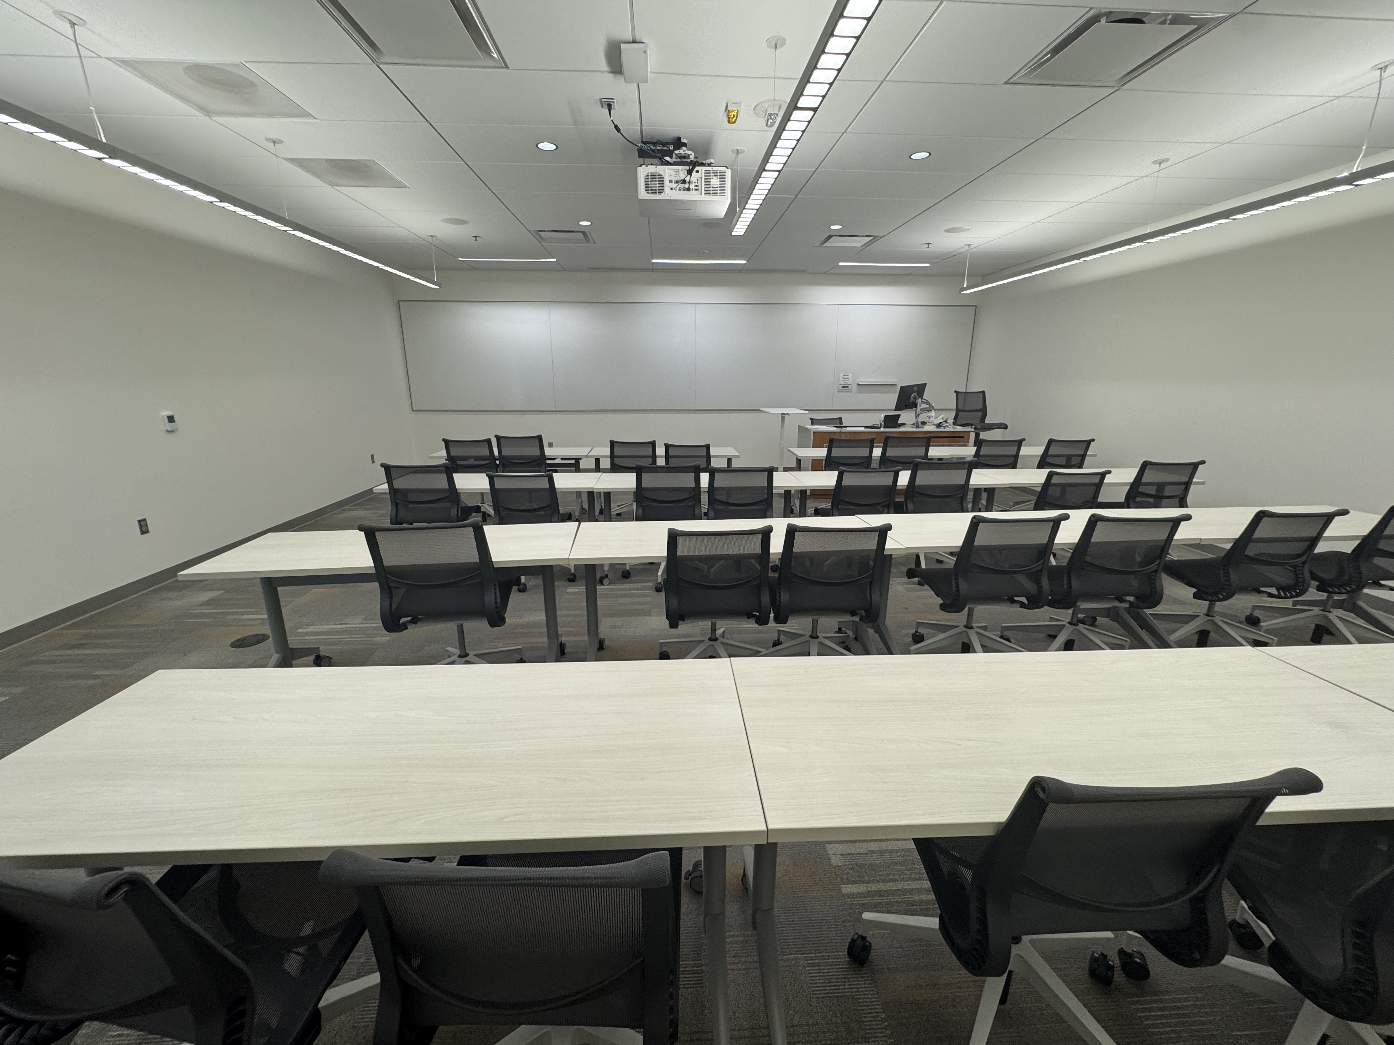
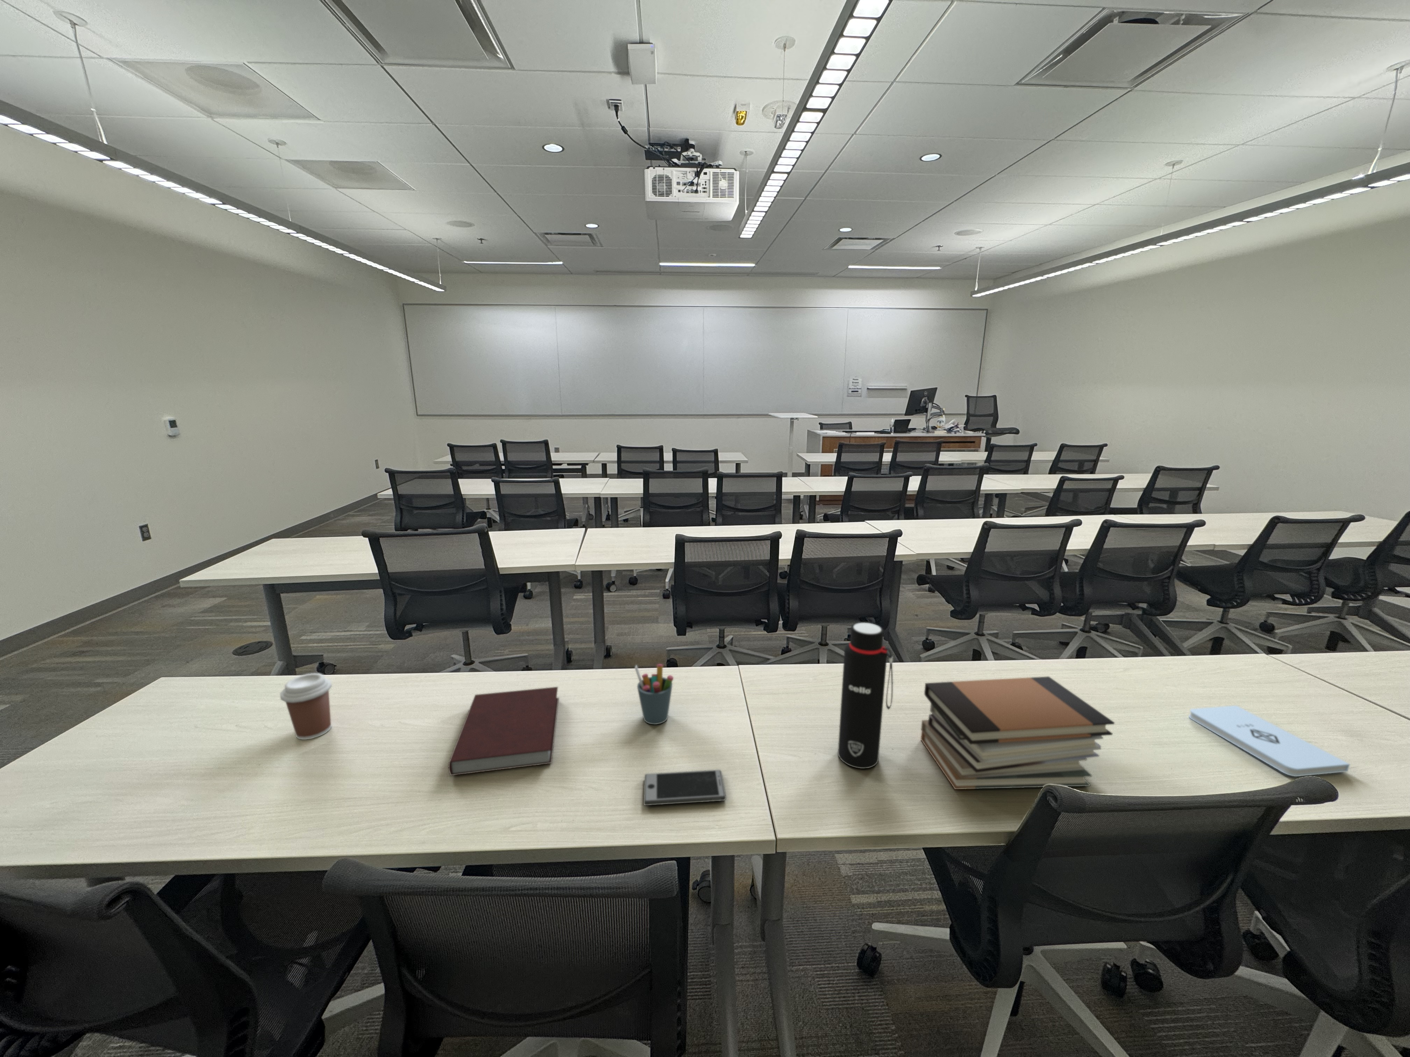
+ notebook (510, 726)
+ book stack (1008, 732)
+ water bottle (867, 695)
+ coffee cup (309, 706)
+ pen holder (655, 692)
+ notepad (1261, 738)
+ smartphone (684, 786)
